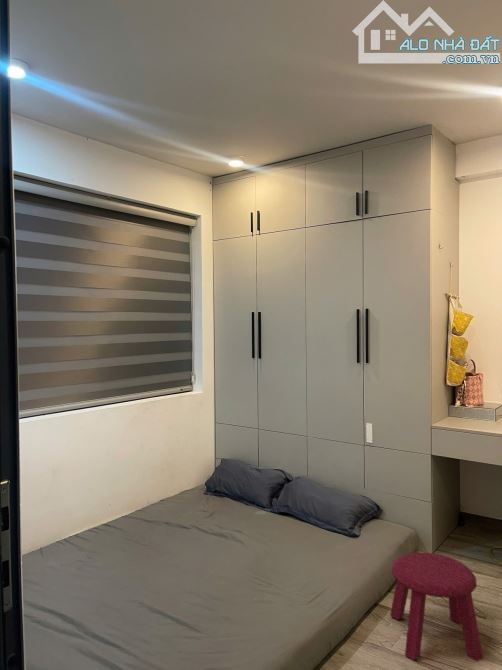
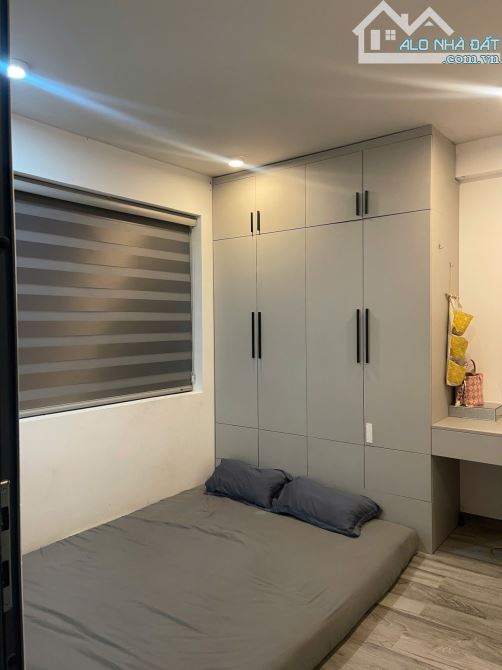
- stool (434, 596)
